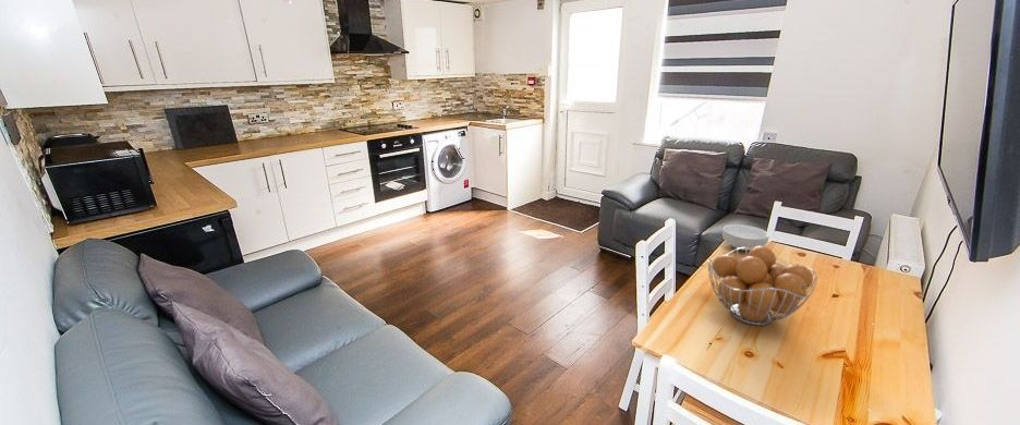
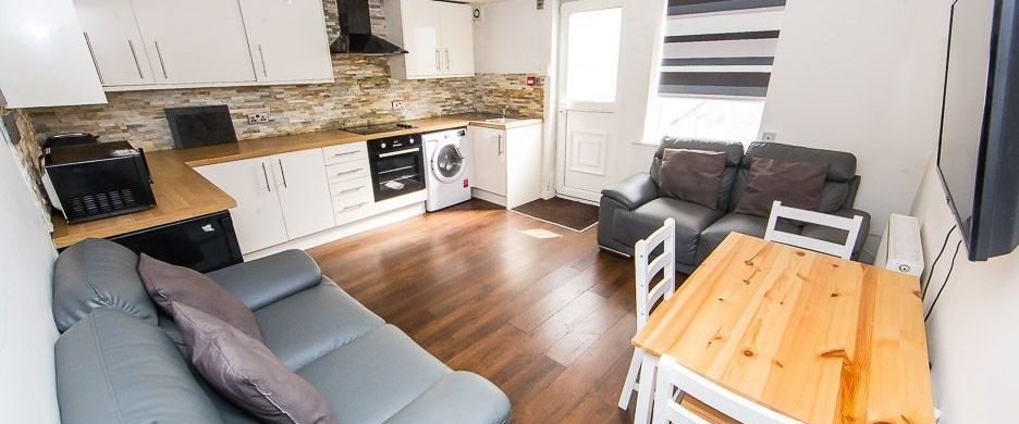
- cereal bowl (743, 239)
- fruit basket (756, 284)
